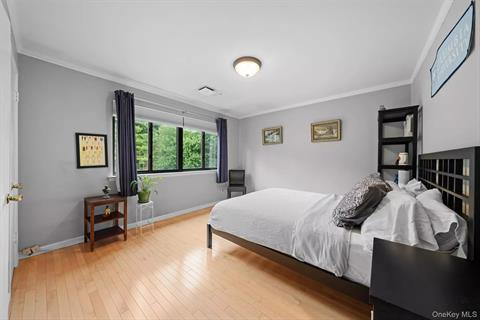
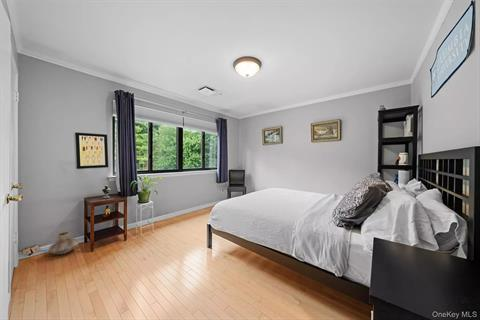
+ vase (64, 242)
